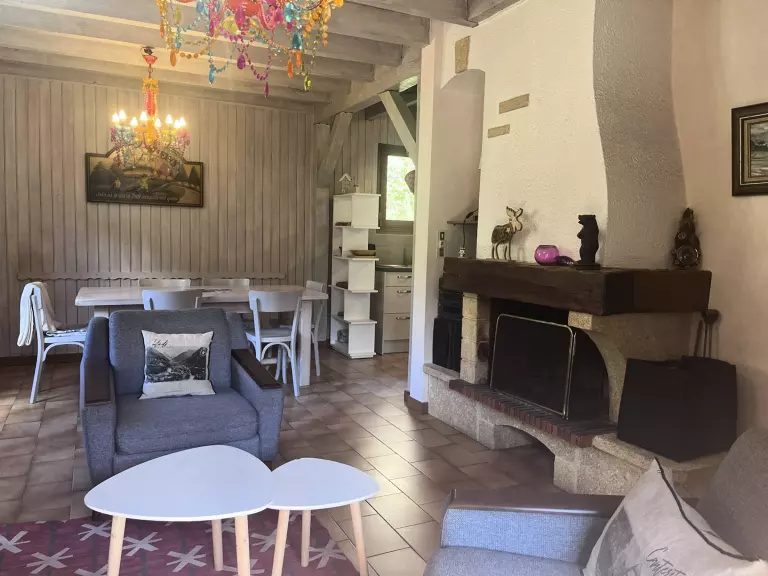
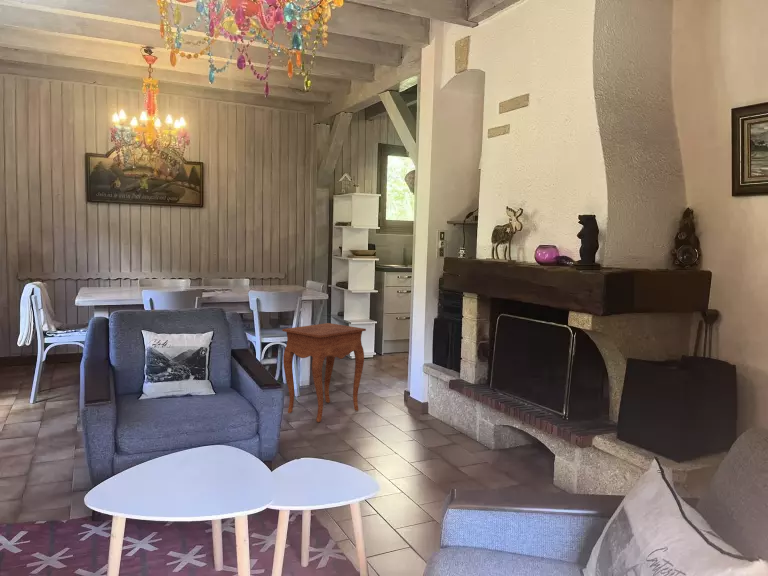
+ side table (325, 370)
